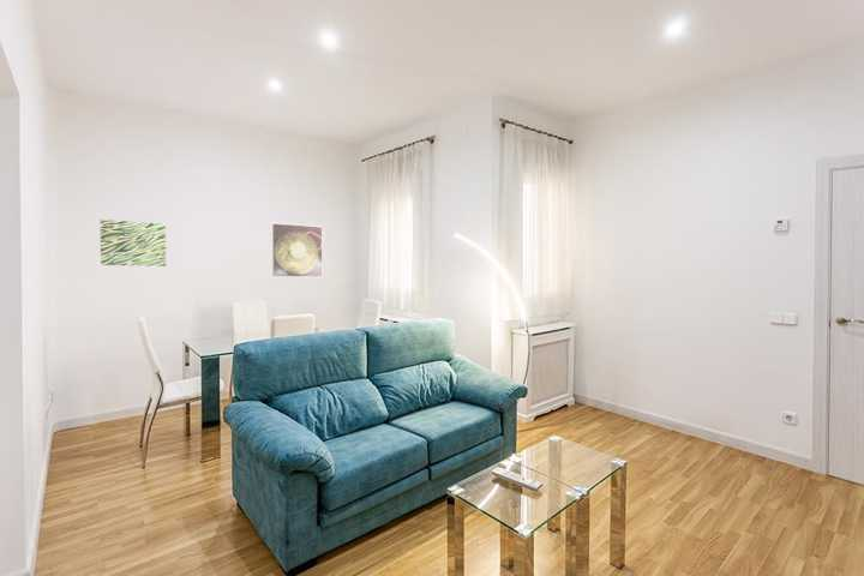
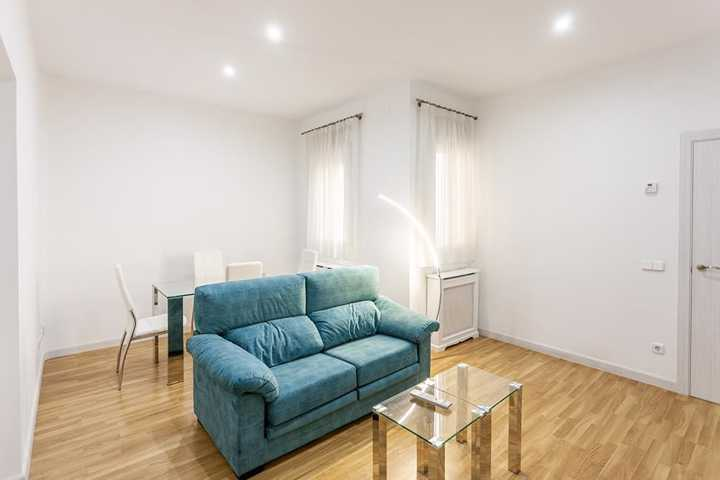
- wall art (133, 244)
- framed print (298, 251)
